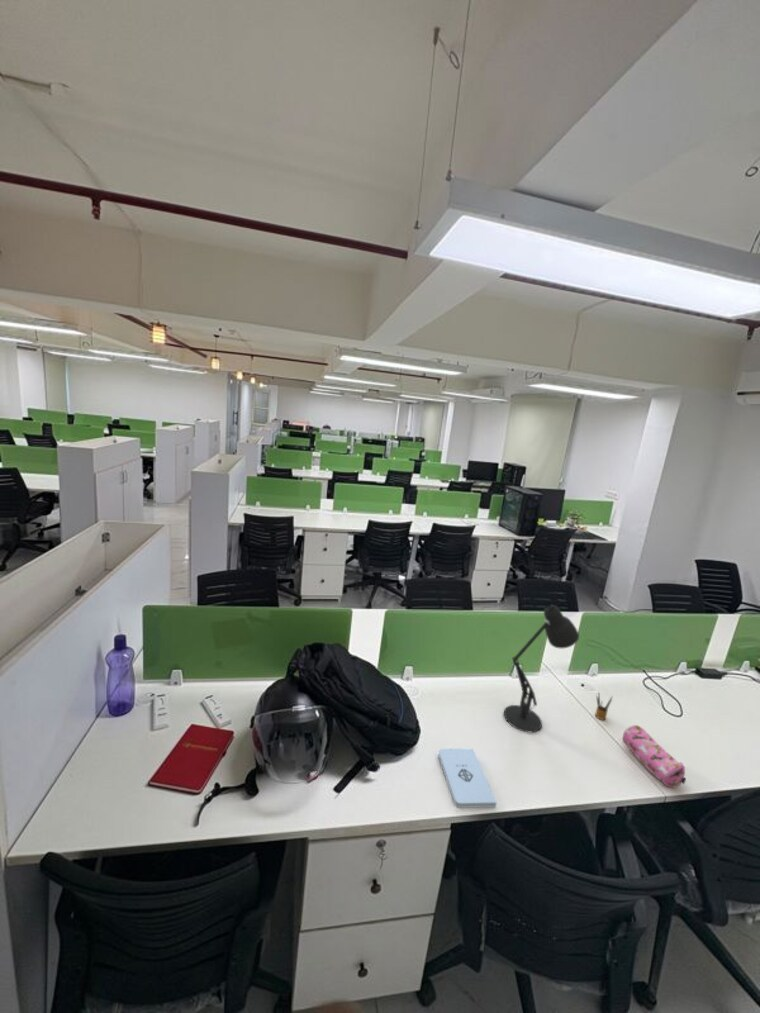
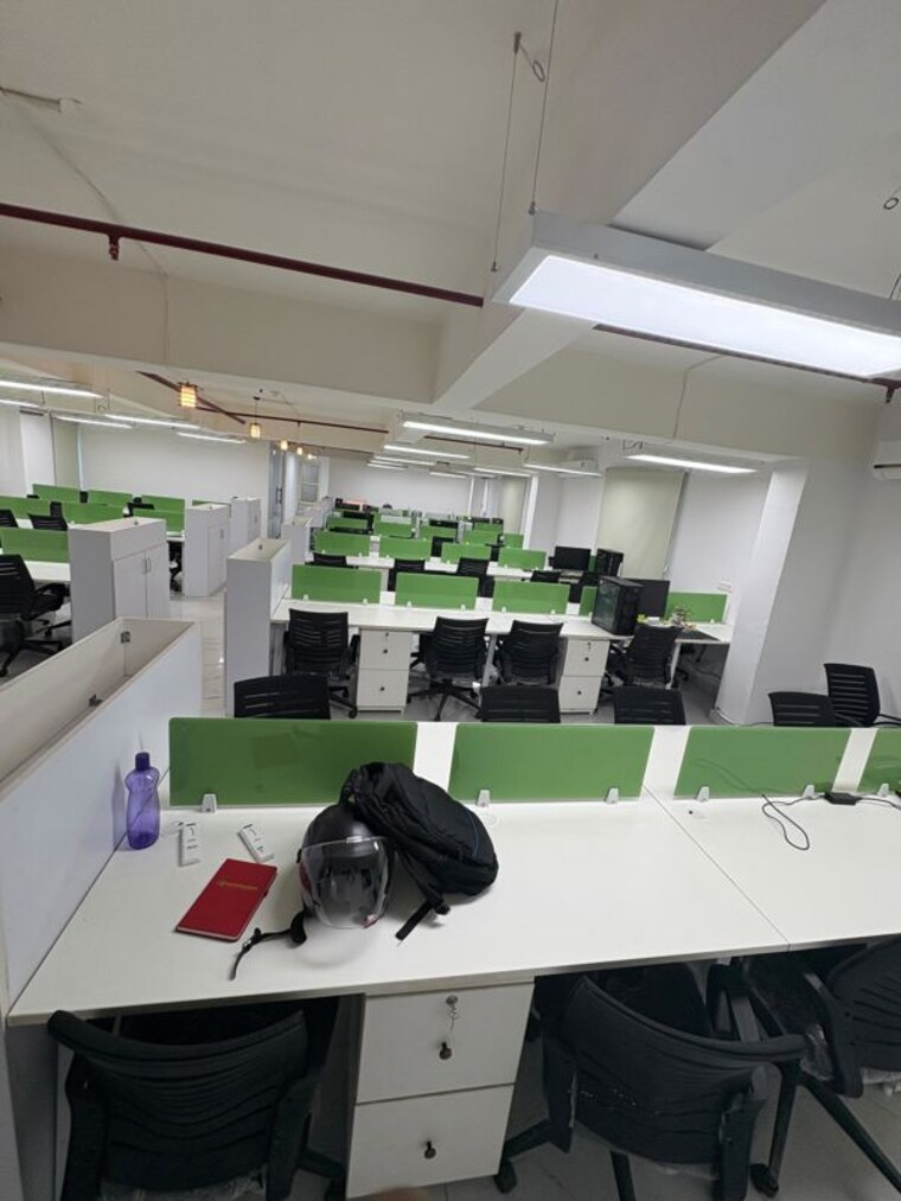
- pencil case (652, 754)
- pencil box (602, 706)
- notepad (464, 775)
- desk lamp (523, 672)
